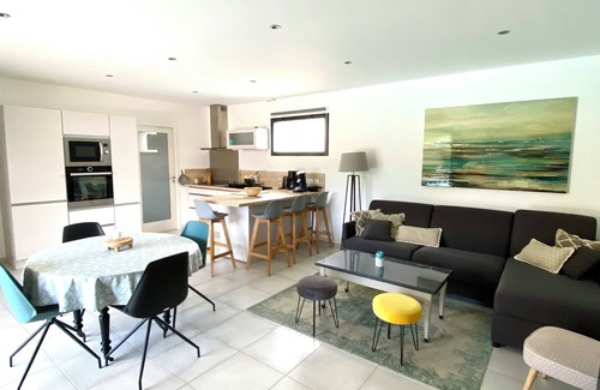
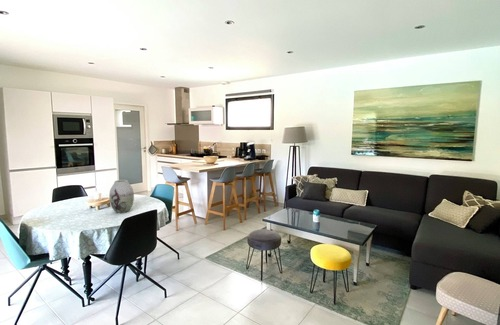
+ vase (121, 196)
